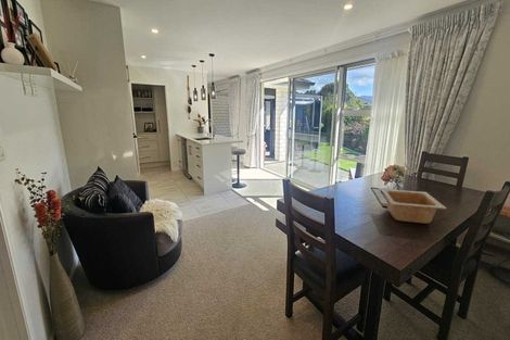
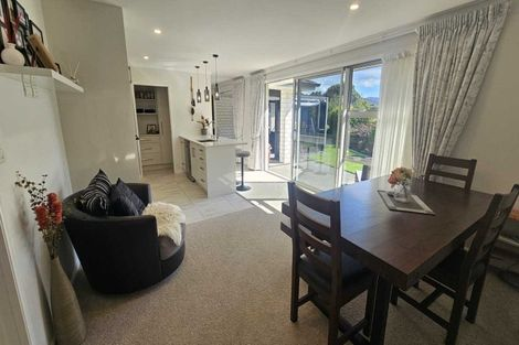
- serving bowl (408, 206)
